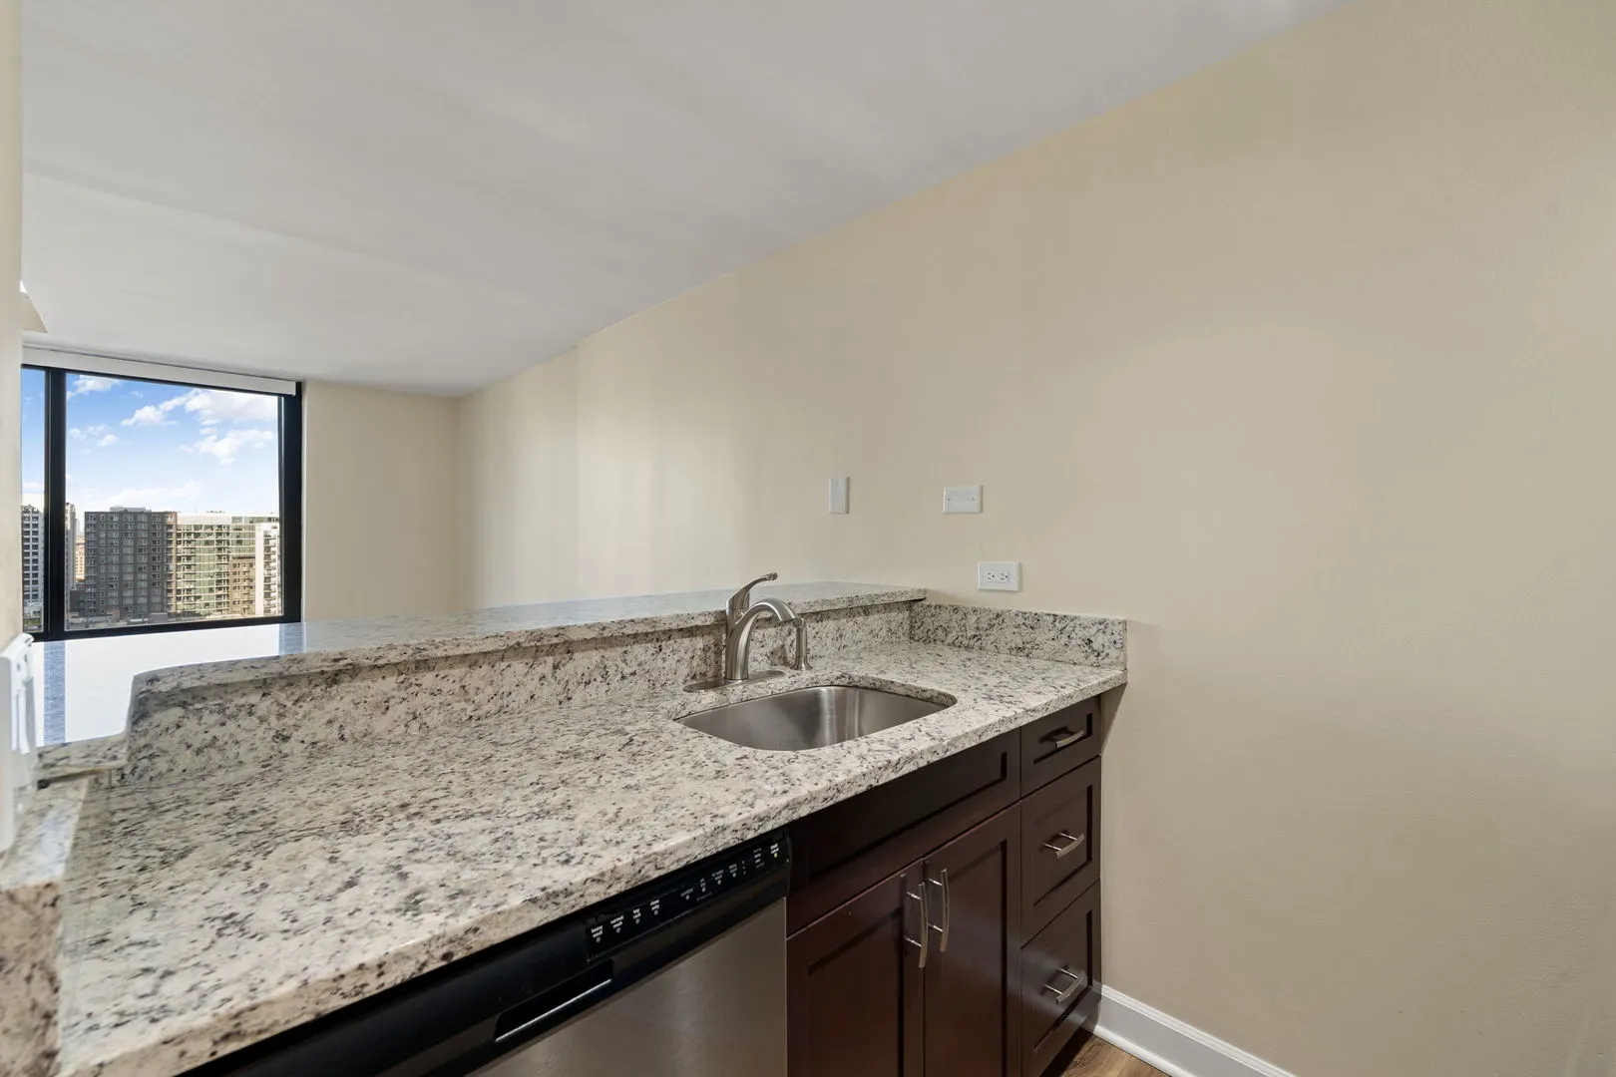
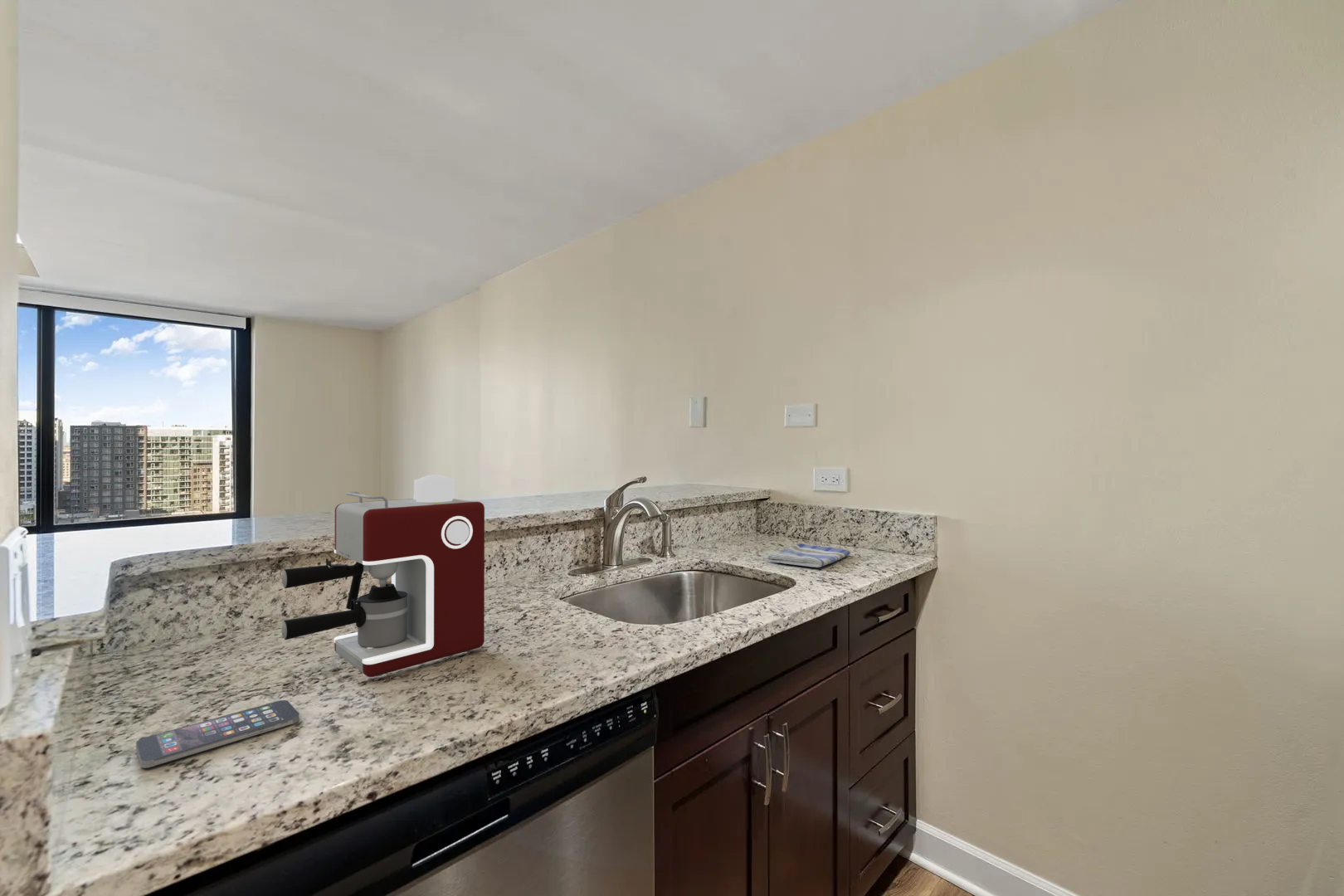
+ smartphone (222, 730)
+ dish towel (809, 554)
+ coffee maker (383, 567)
